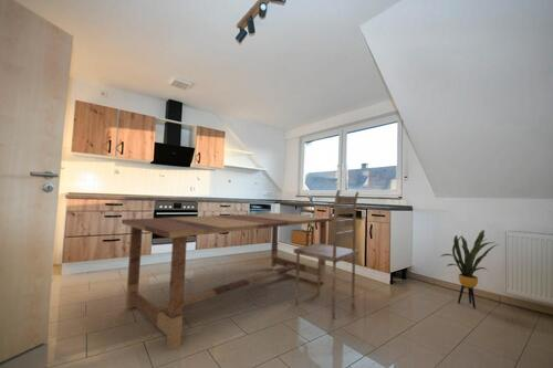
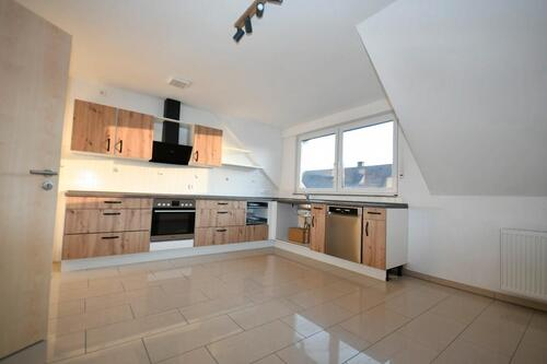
- house plant (473, 267)
- kitchen table (272, 243)
